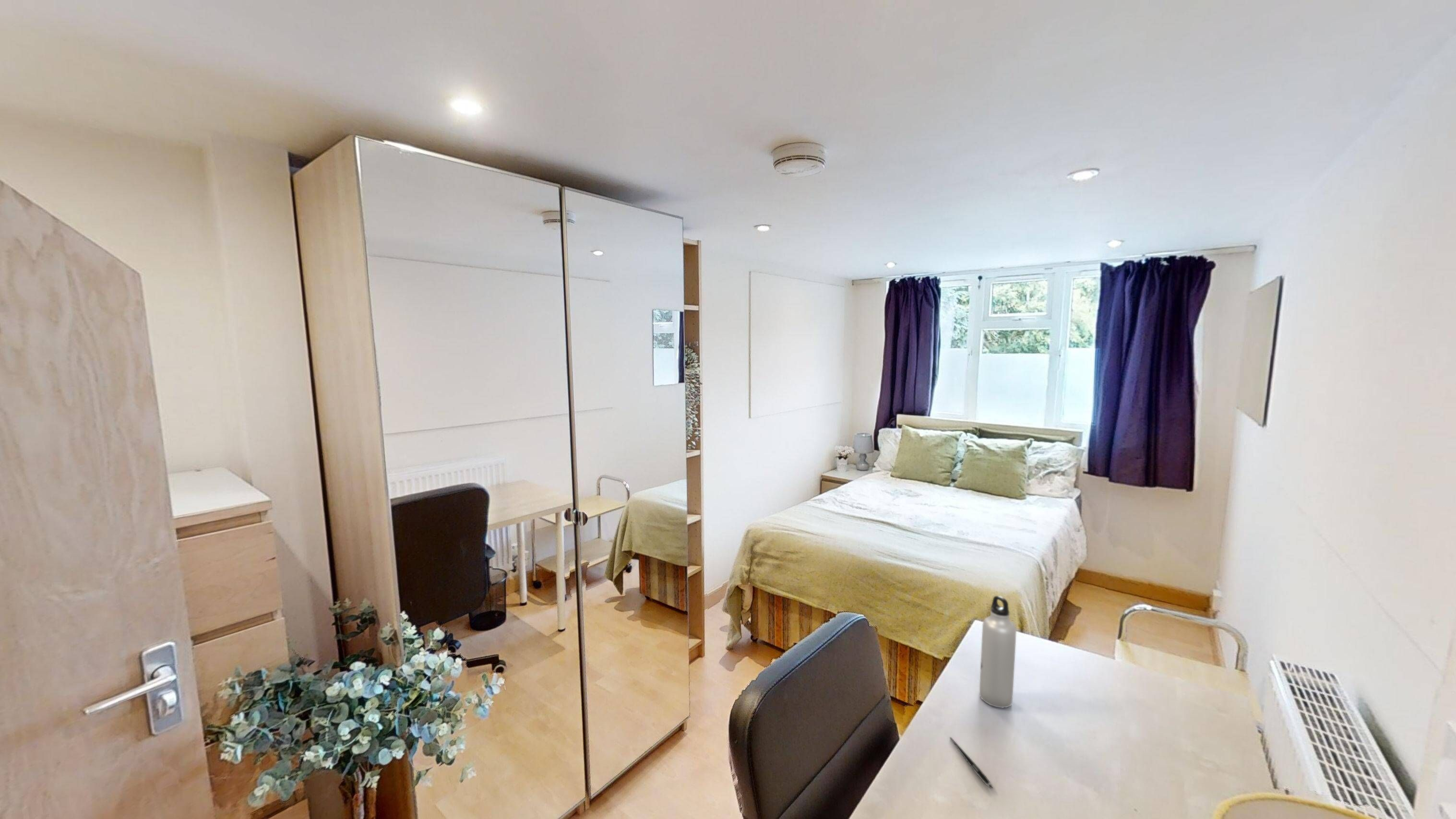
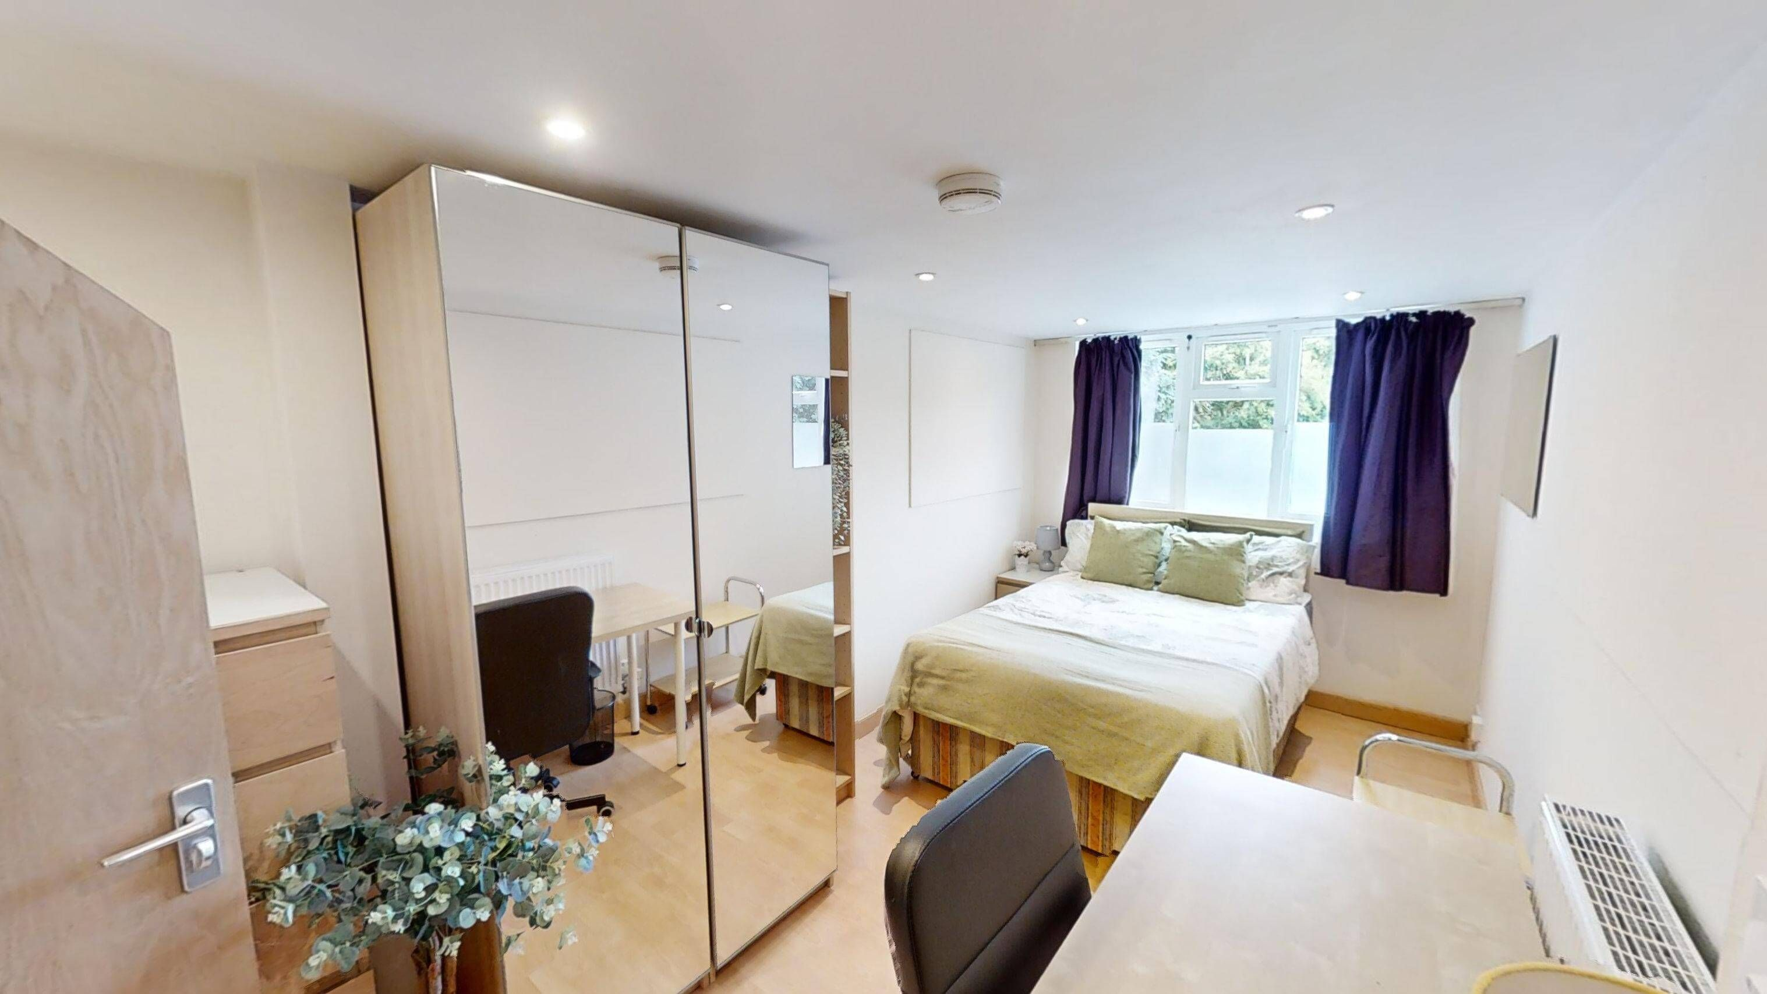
- water bottle (998, 649)
- pen (970, 760)
